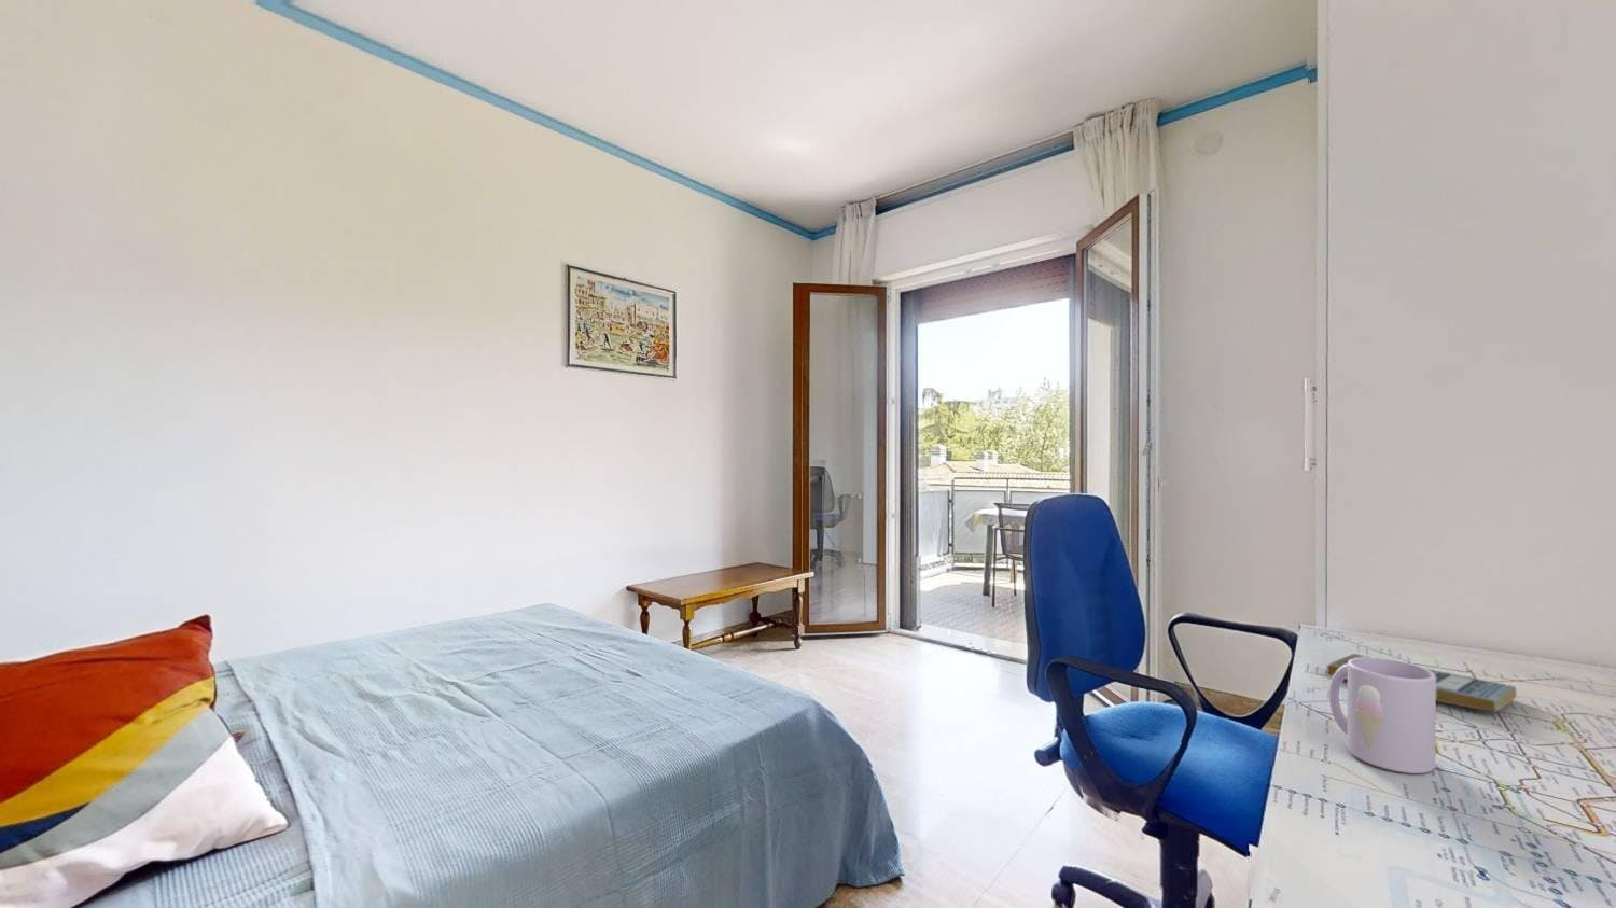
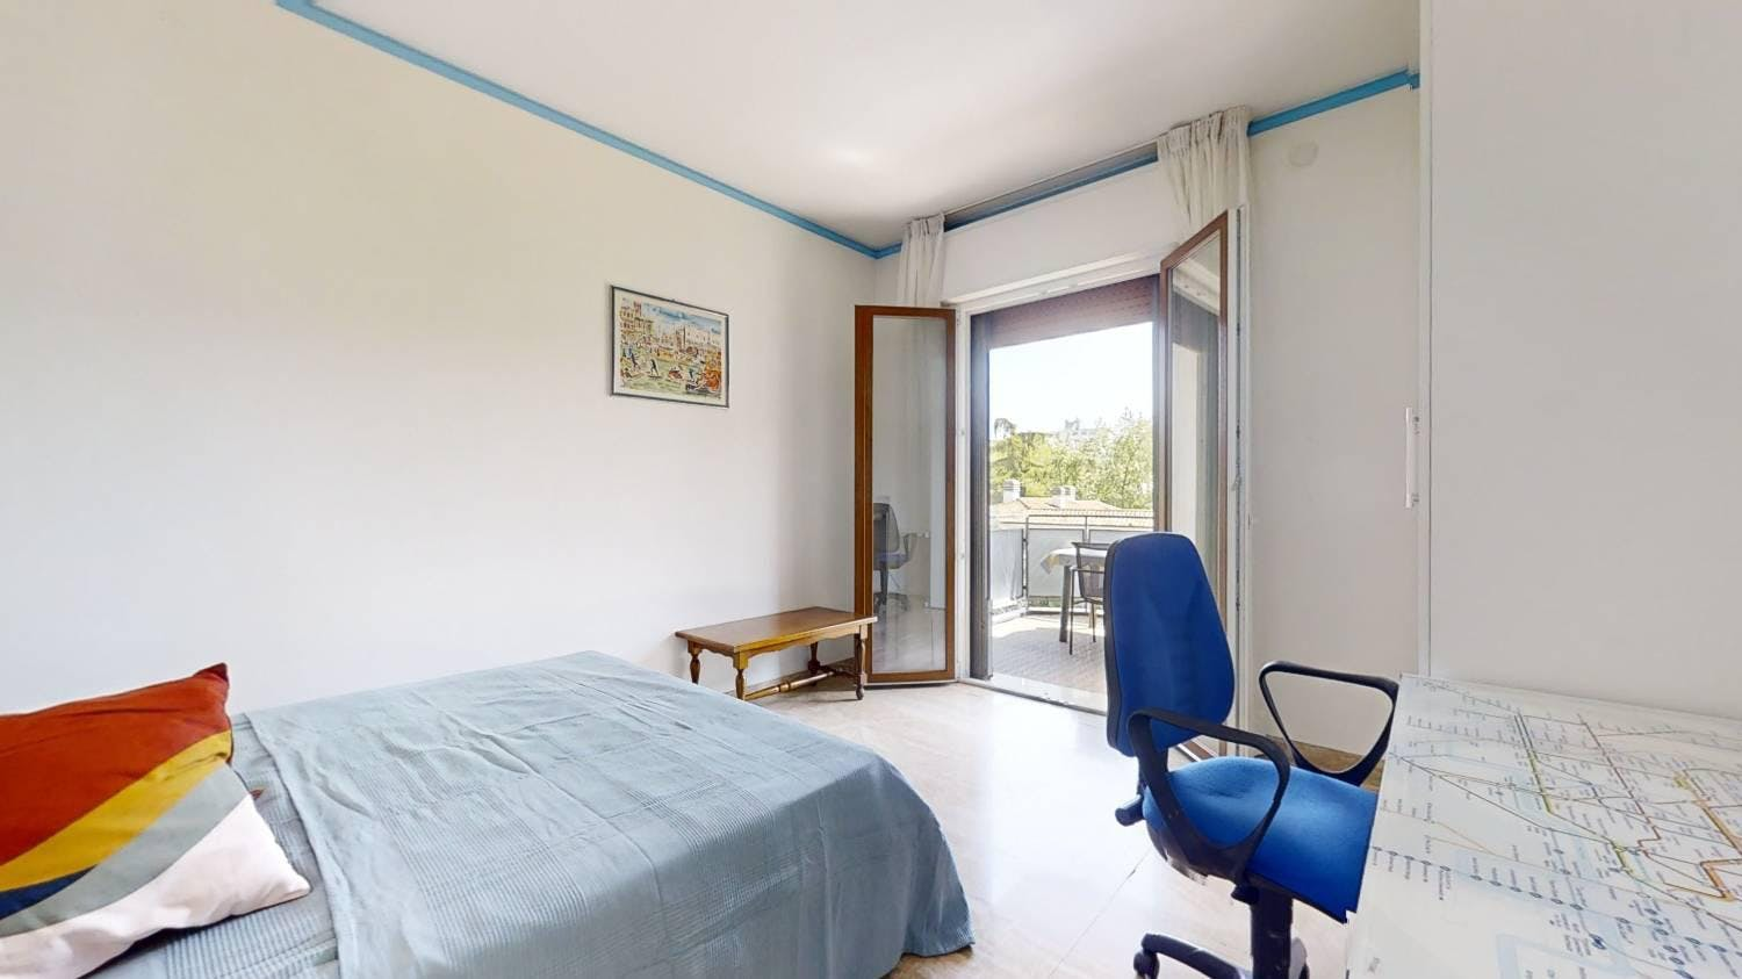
- mug (1377, 708)
- book (1424, 668)
